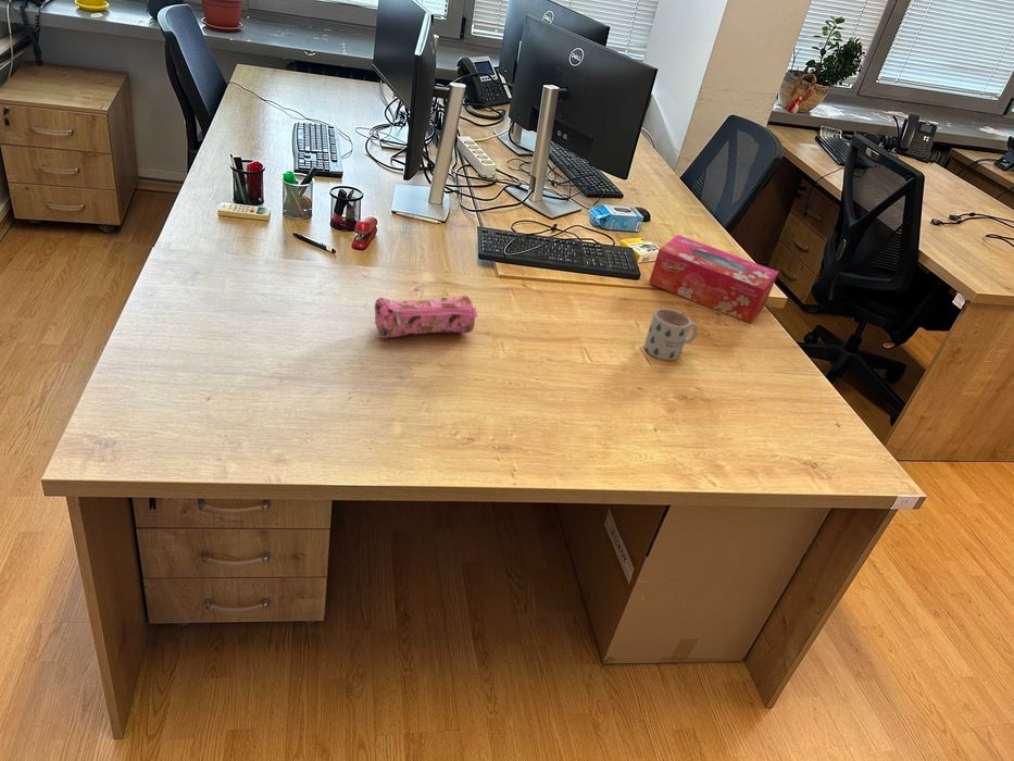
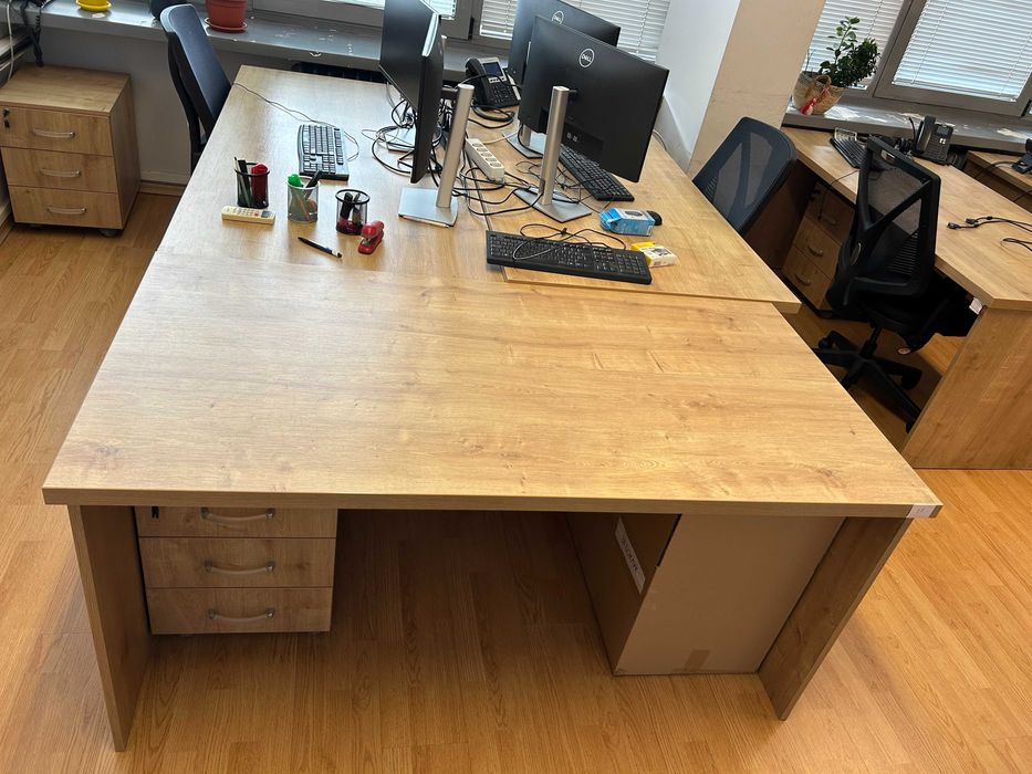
- mug (673, 334)
- pencil case (425, 315)
- tissue box (713, 277)
